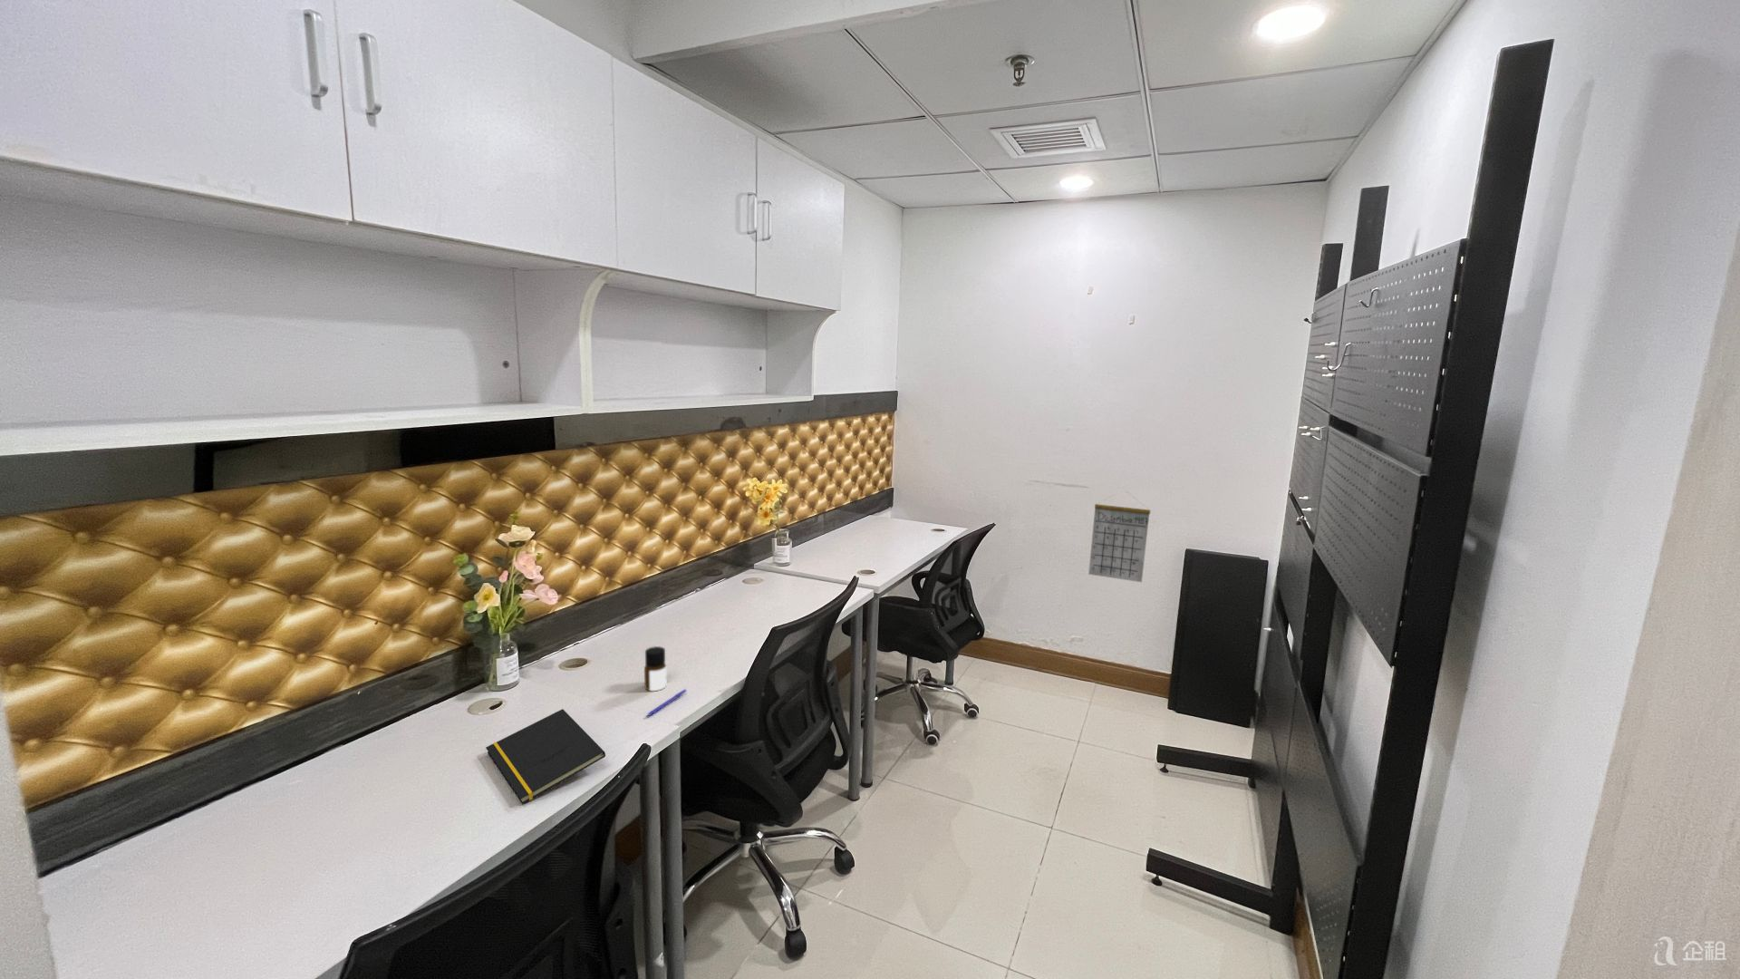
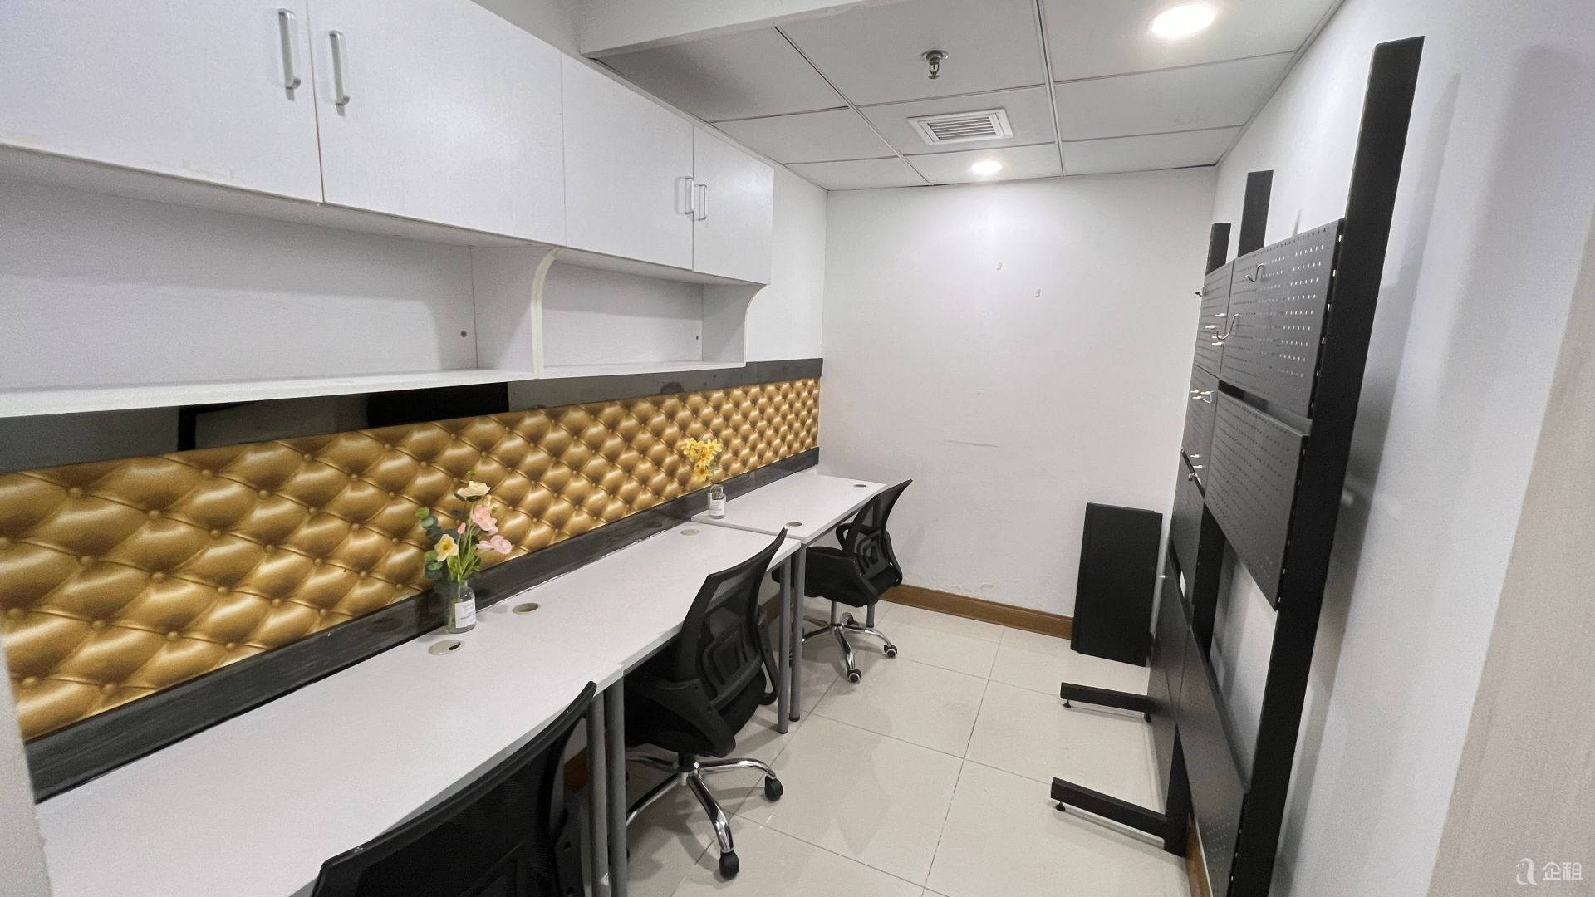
- notepad (544, 752)
- pen (666, 703)
- bottle (655, 668)
- calendar (1120, 534)
